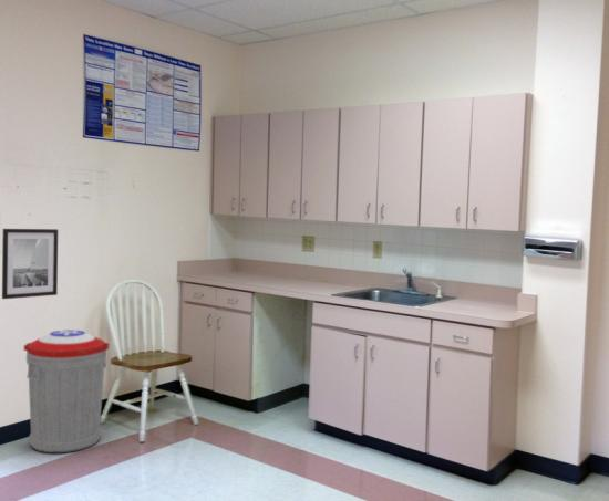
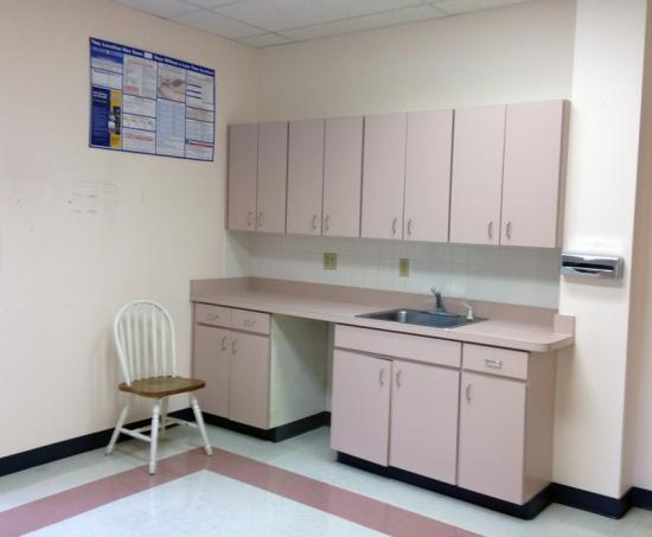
- wall art (30, 262)
- trash can (66, 386)
